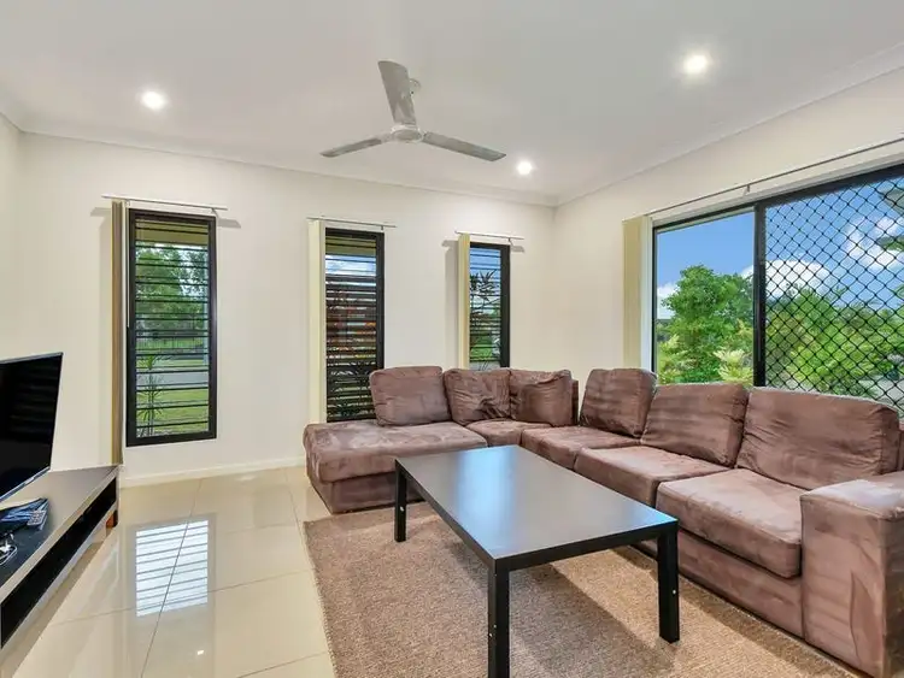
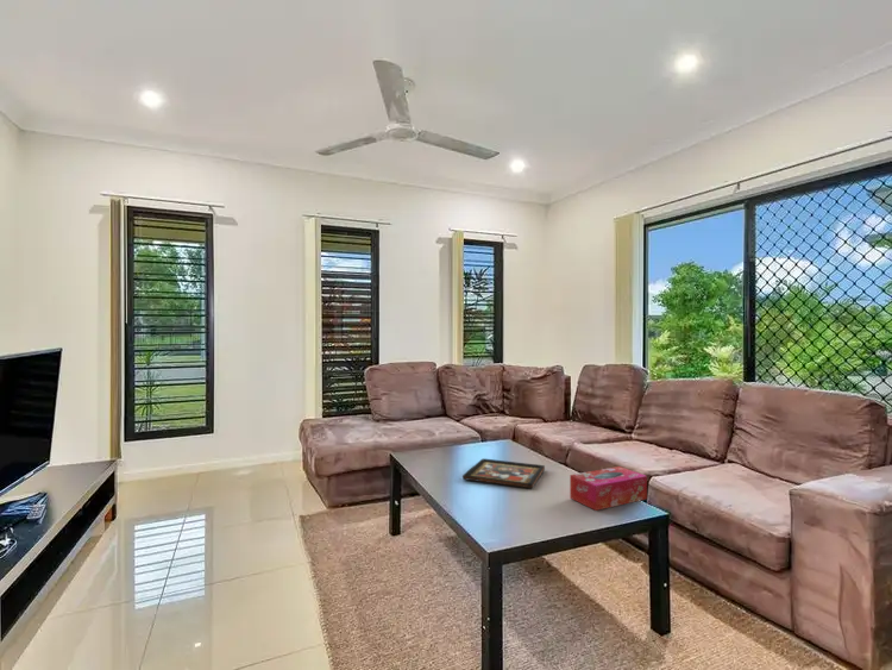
+ tissue box (608, 487)
+ decorative tray (504, 471)
